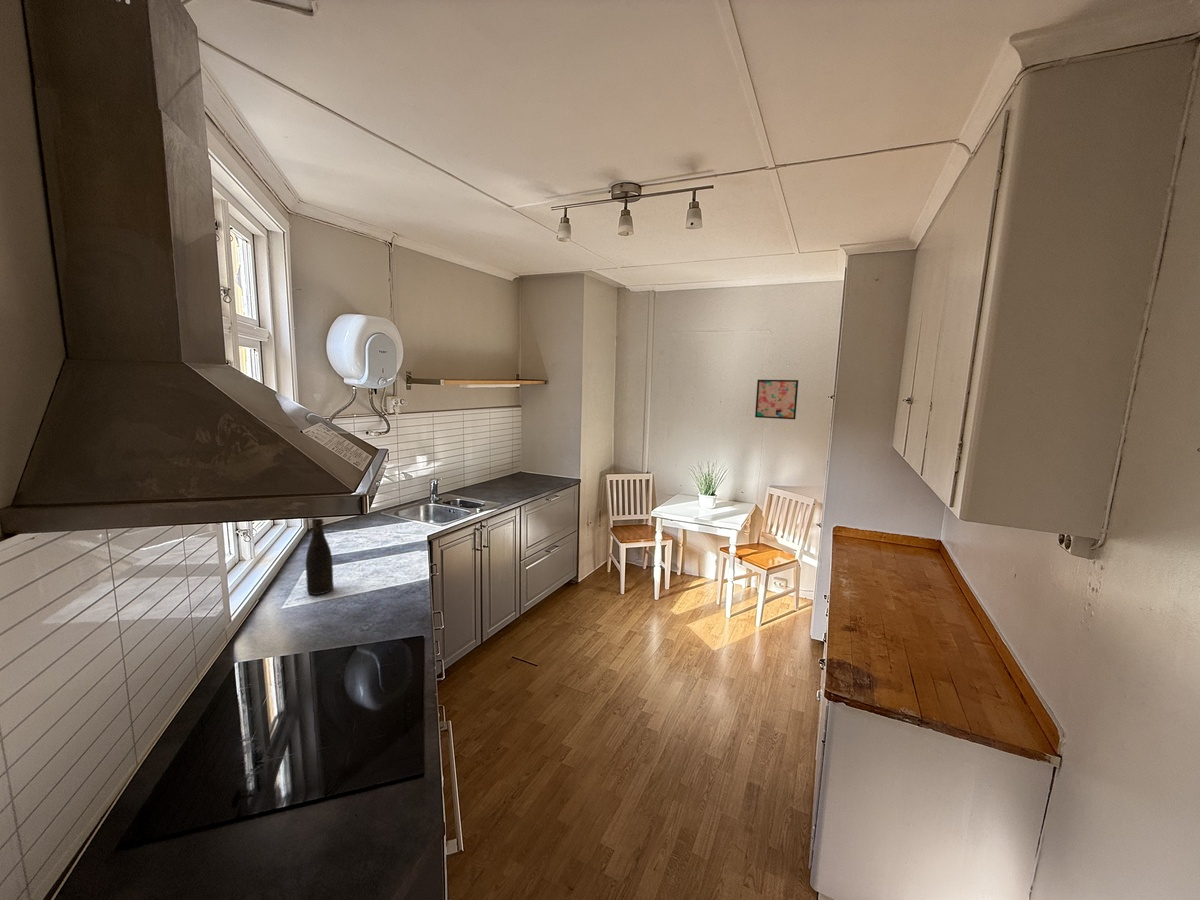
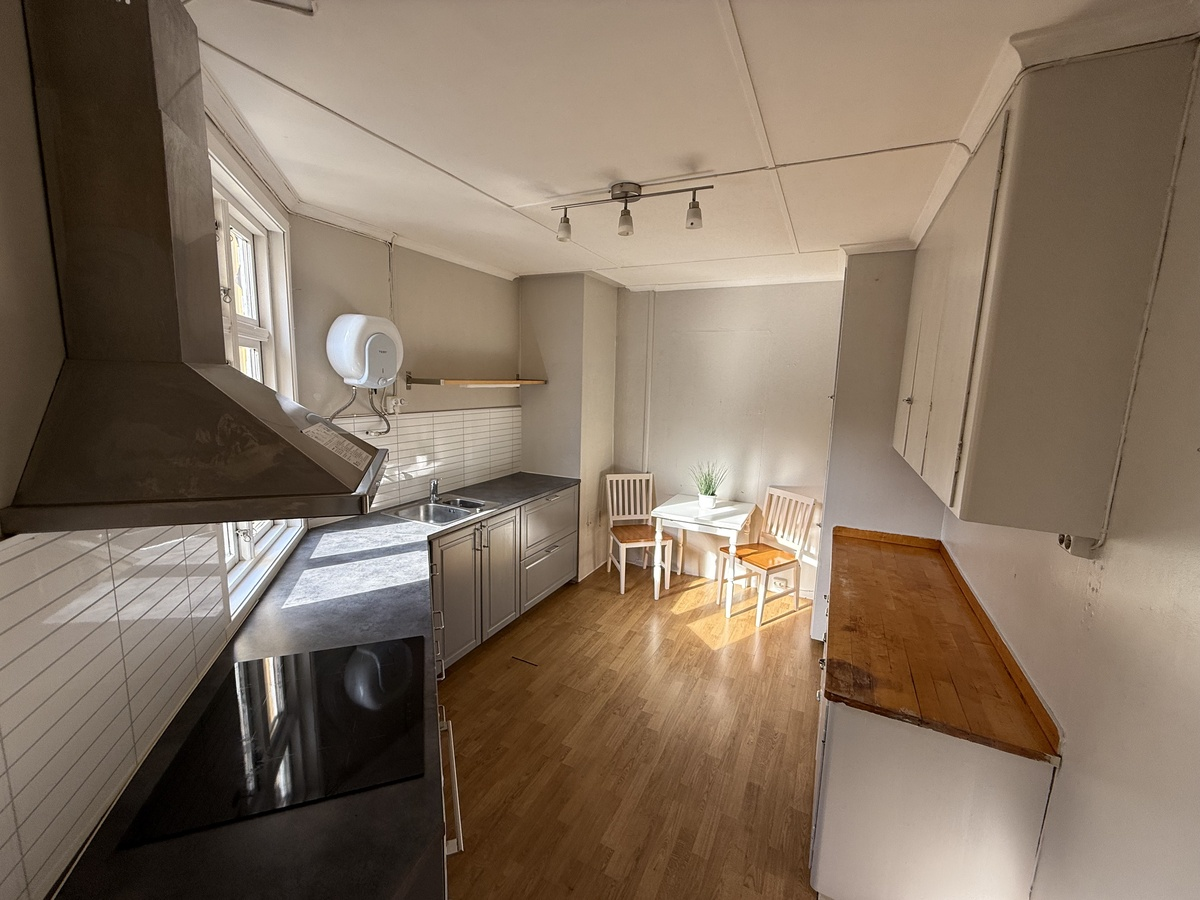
- wall art (776, 399)
- bottle (318, 551)
